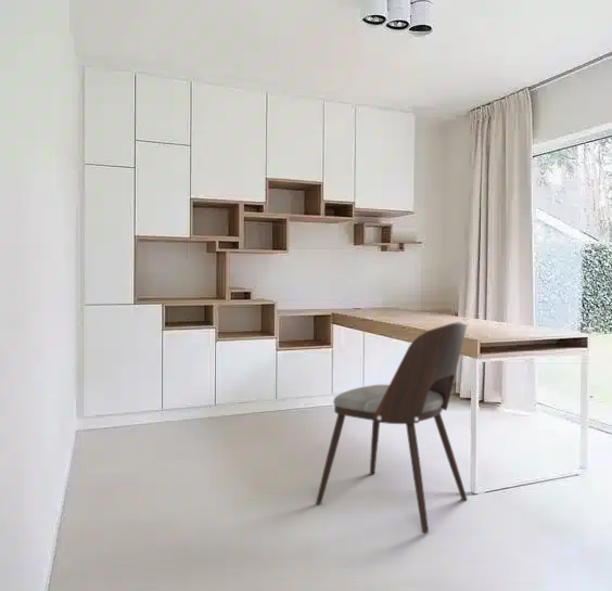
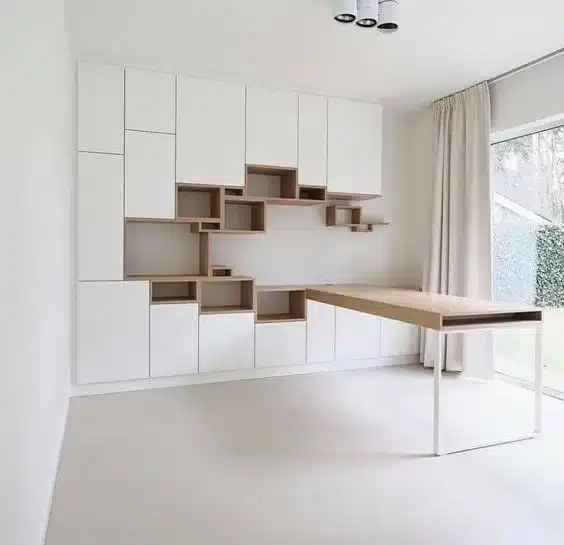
- dining chair (398, 410)
